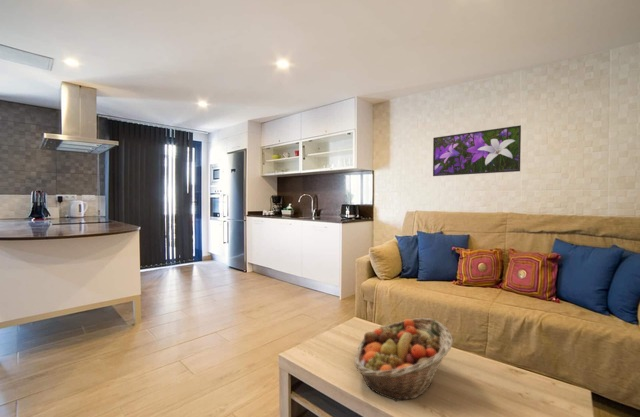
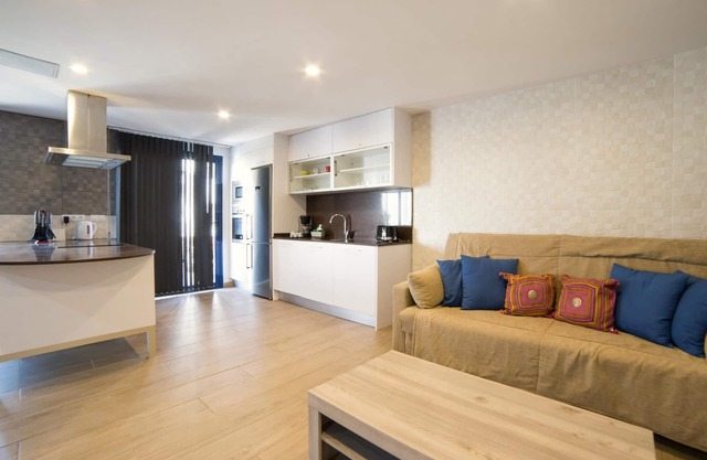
- fruit basket (401, 351)
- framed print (473, 153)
